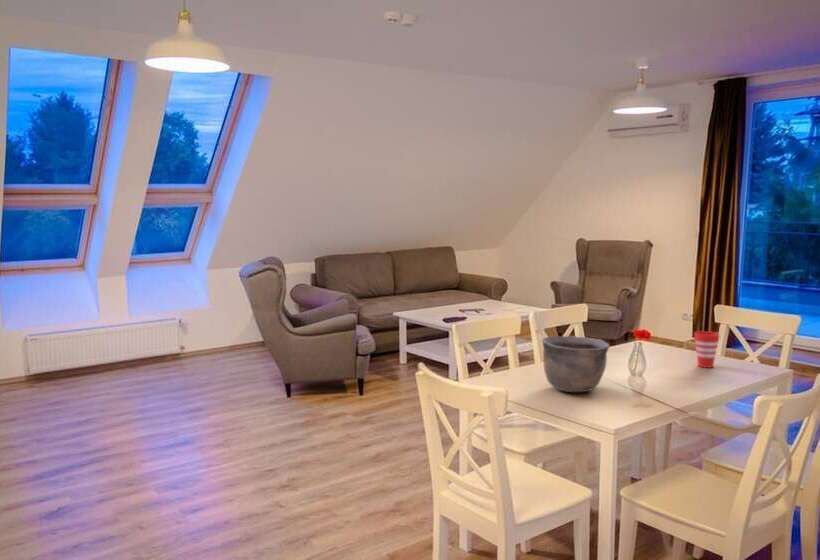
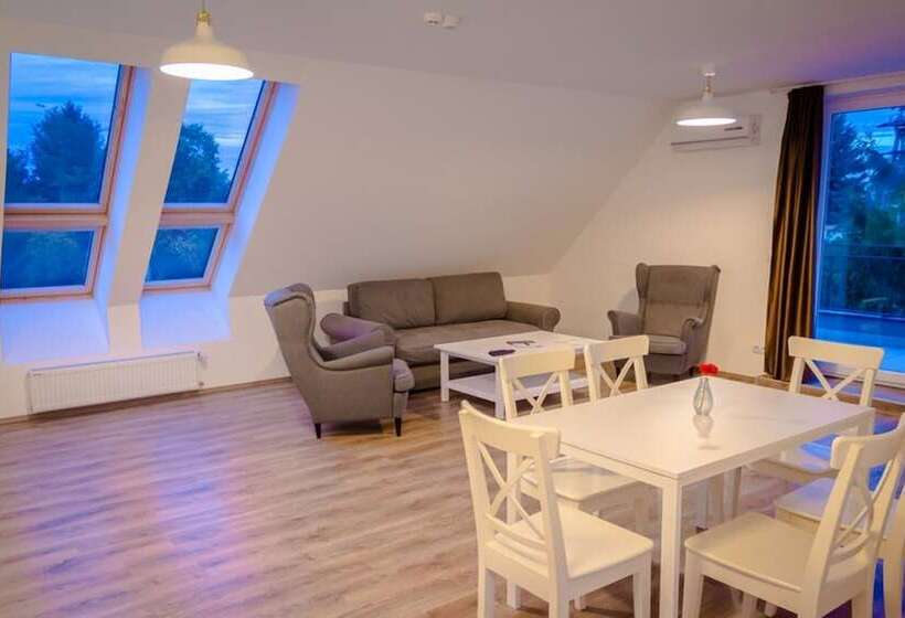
- cup (706, 349)
- bowl (574, 364)
